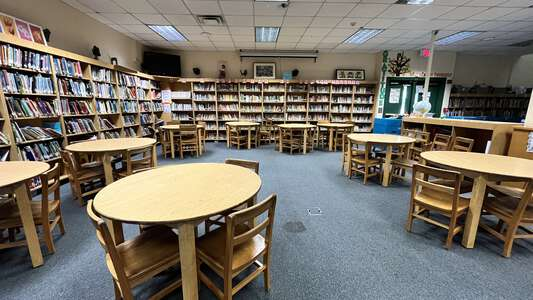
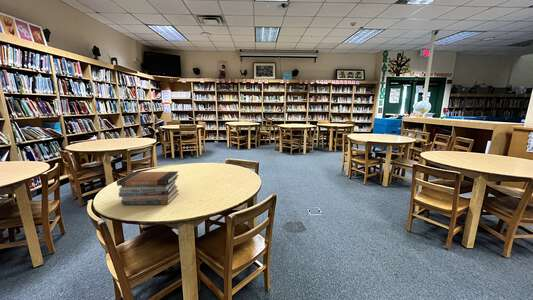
+ book stack (150, 187)
